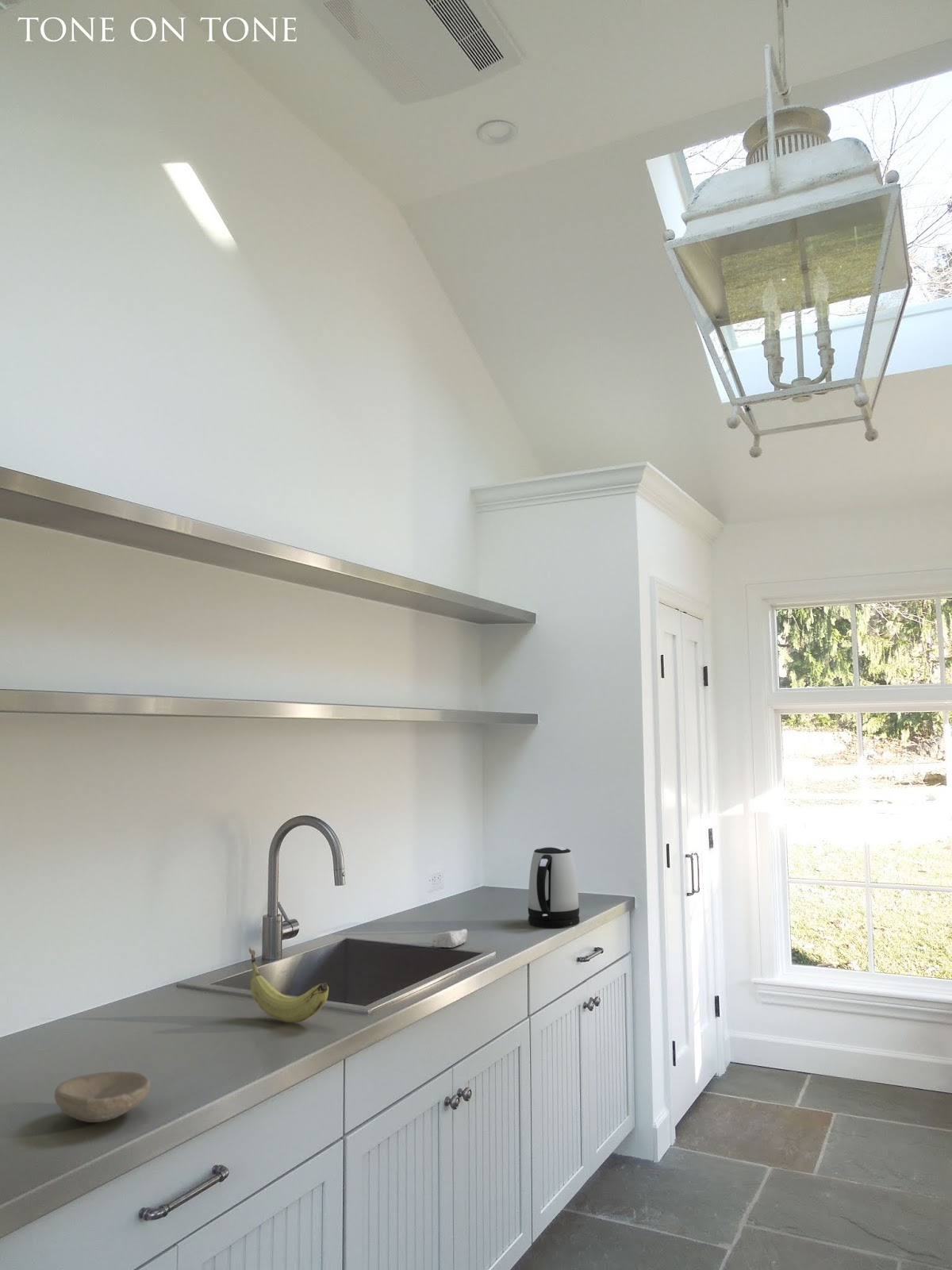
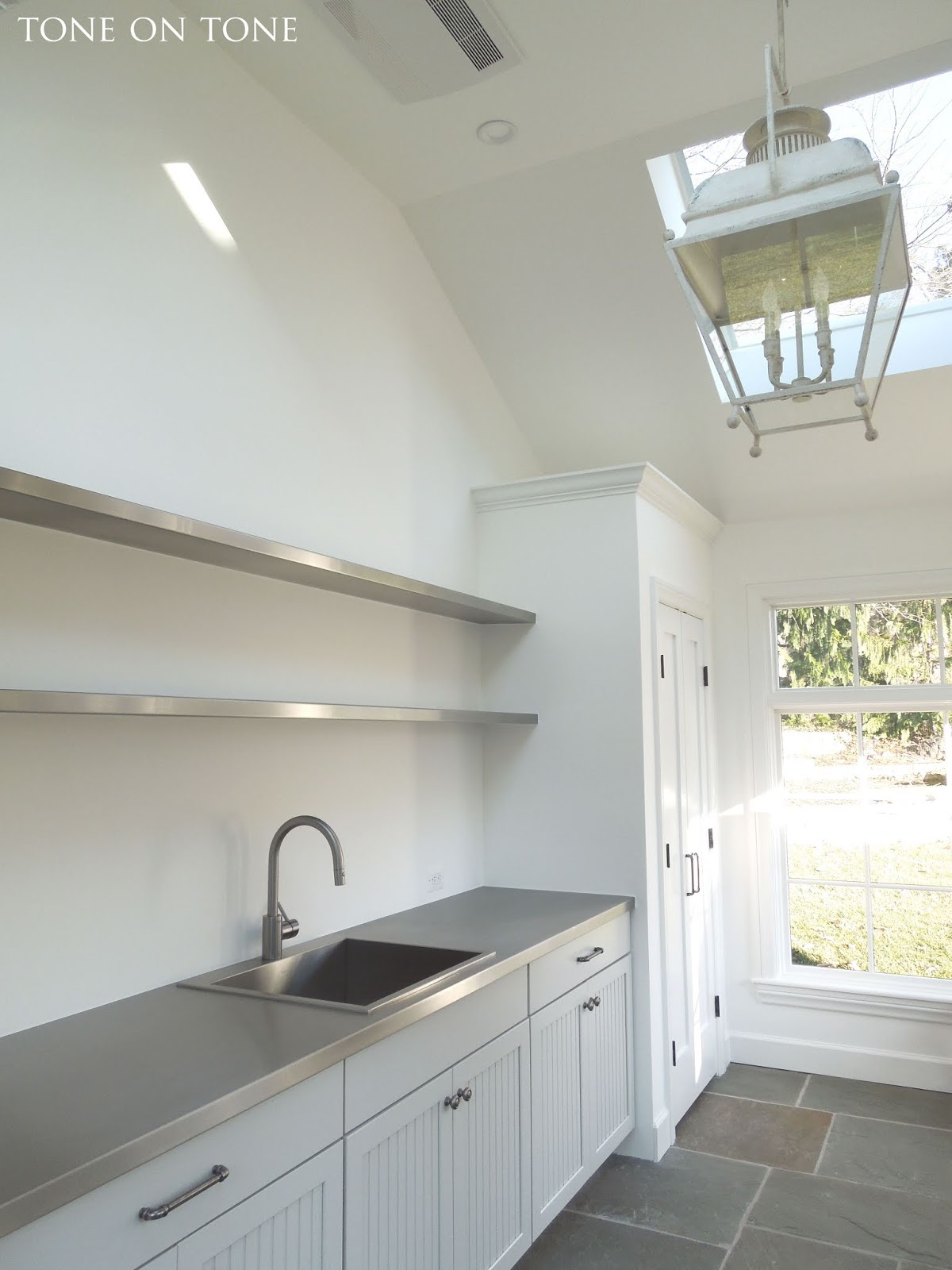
- soap bar (451, 936)
- kettle (551, 885)
- fruit (281, 993)
- bowl (103, 1099)
